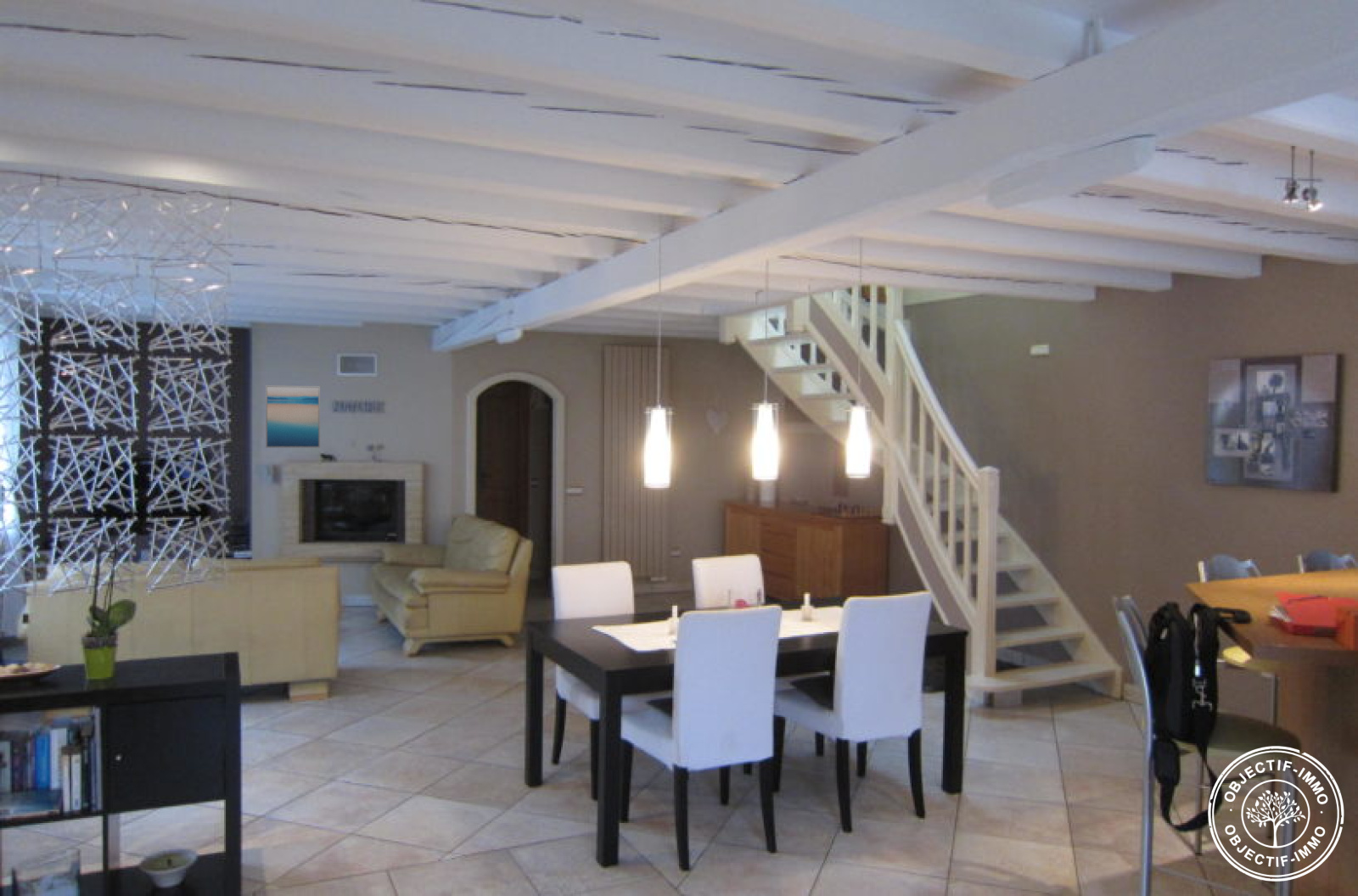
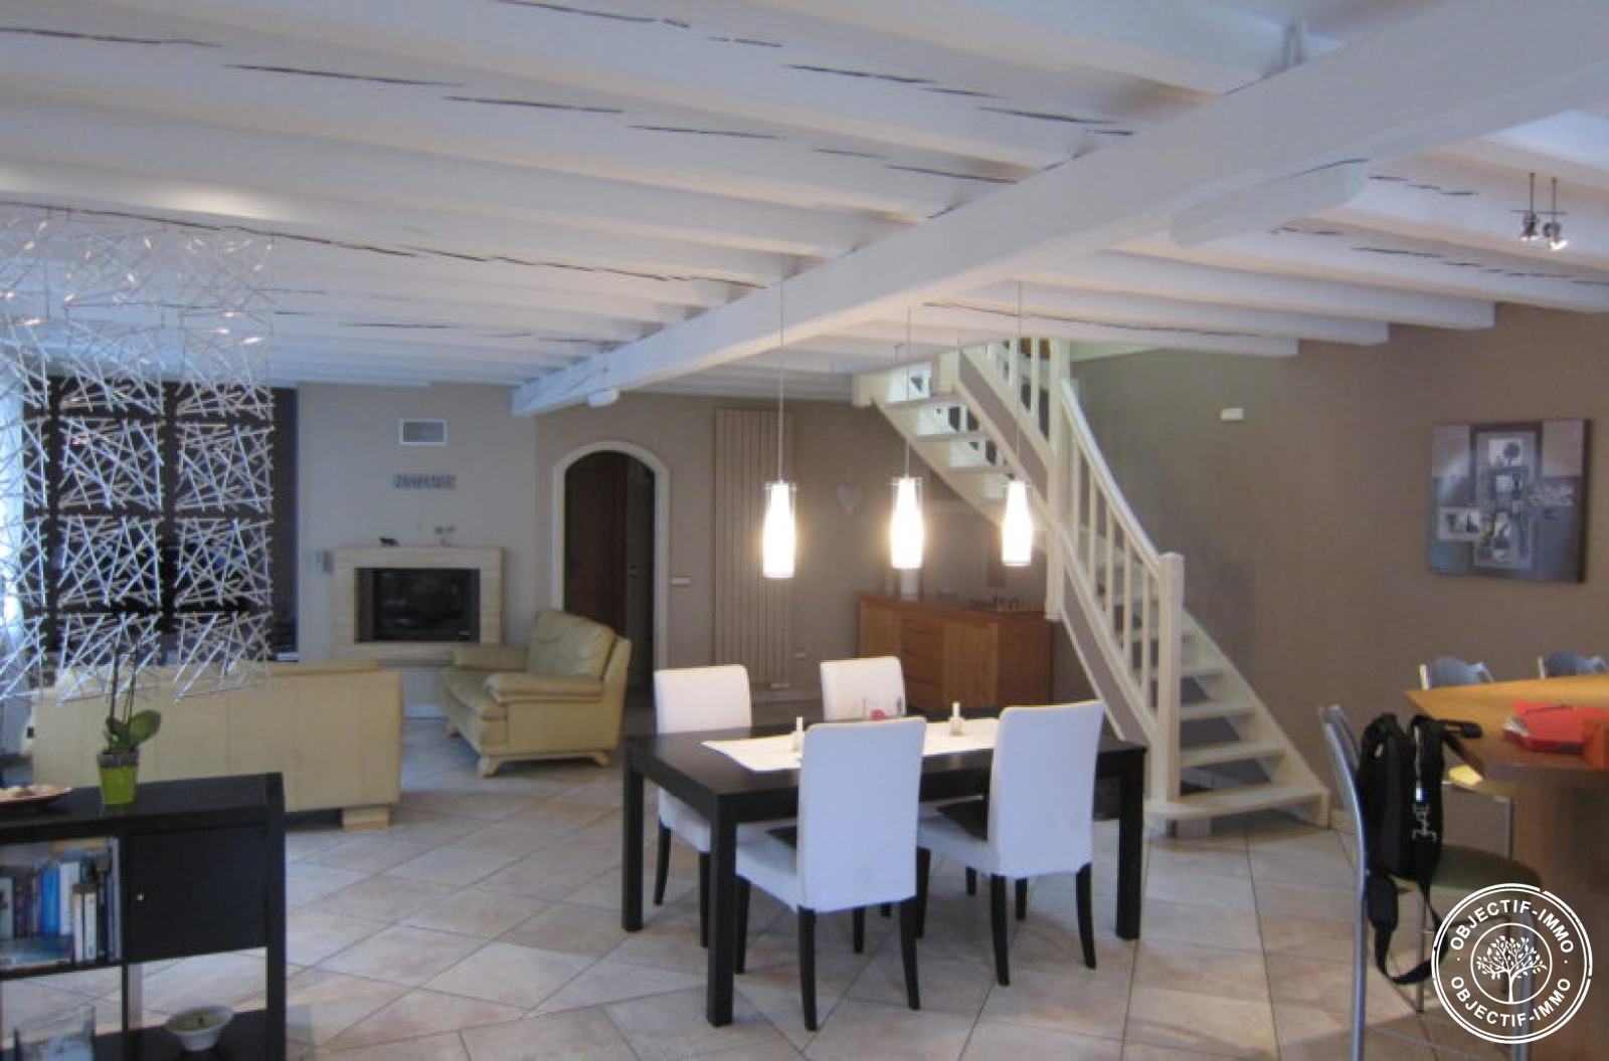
- wall art (293, 417)
